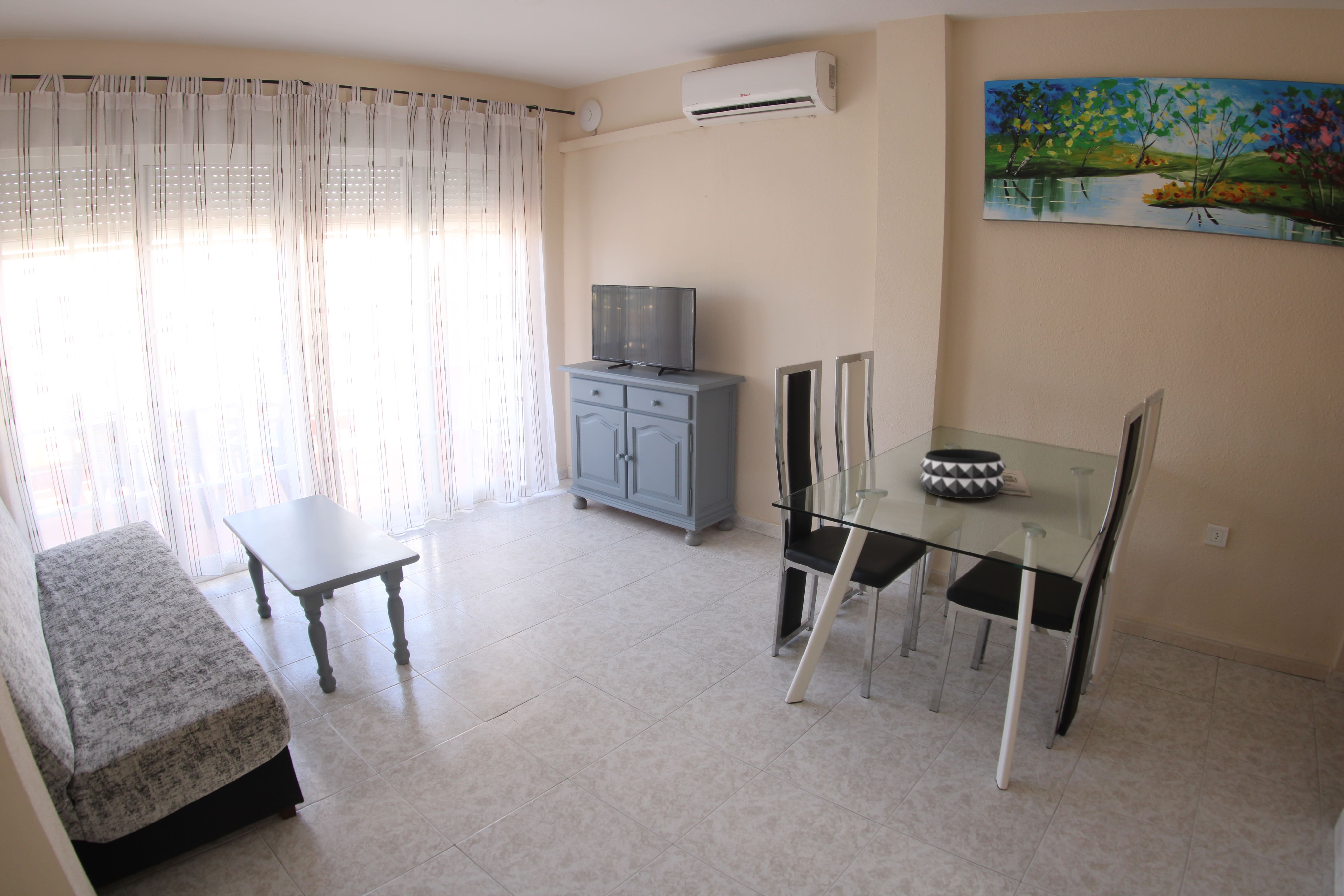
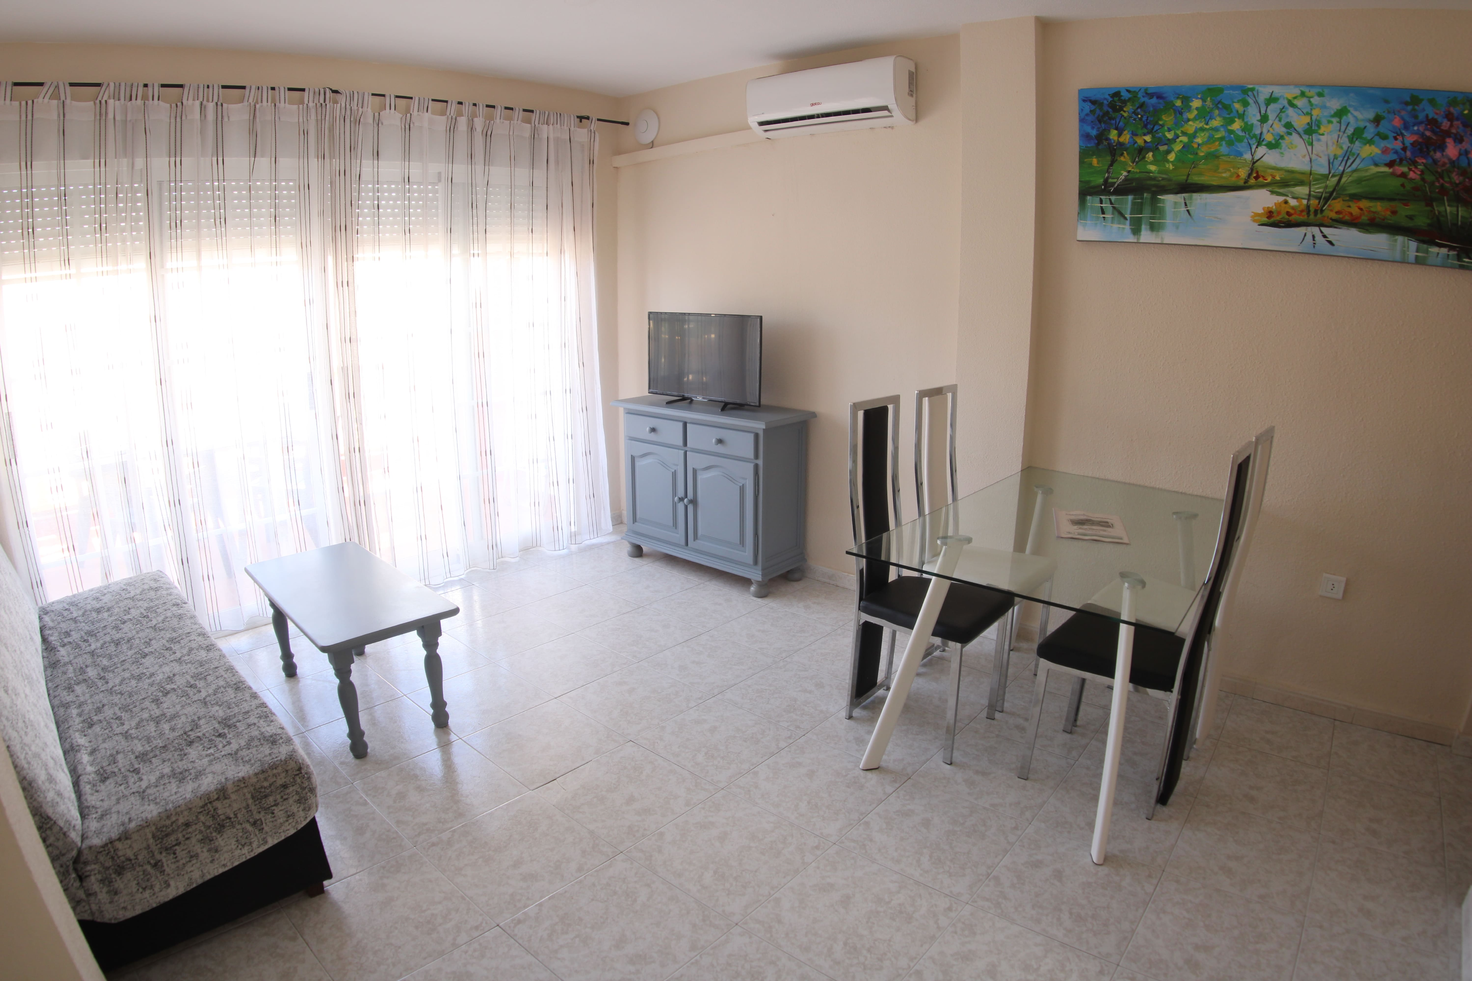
- decorative bowl (962, 473)
